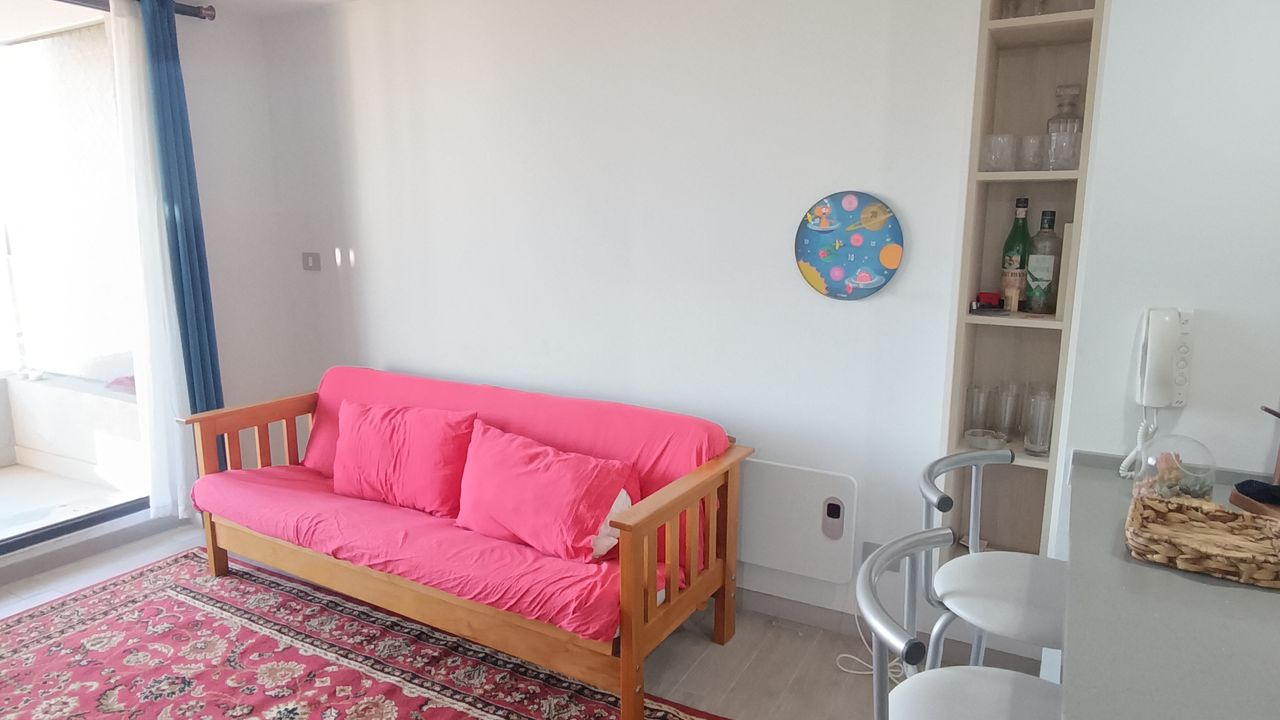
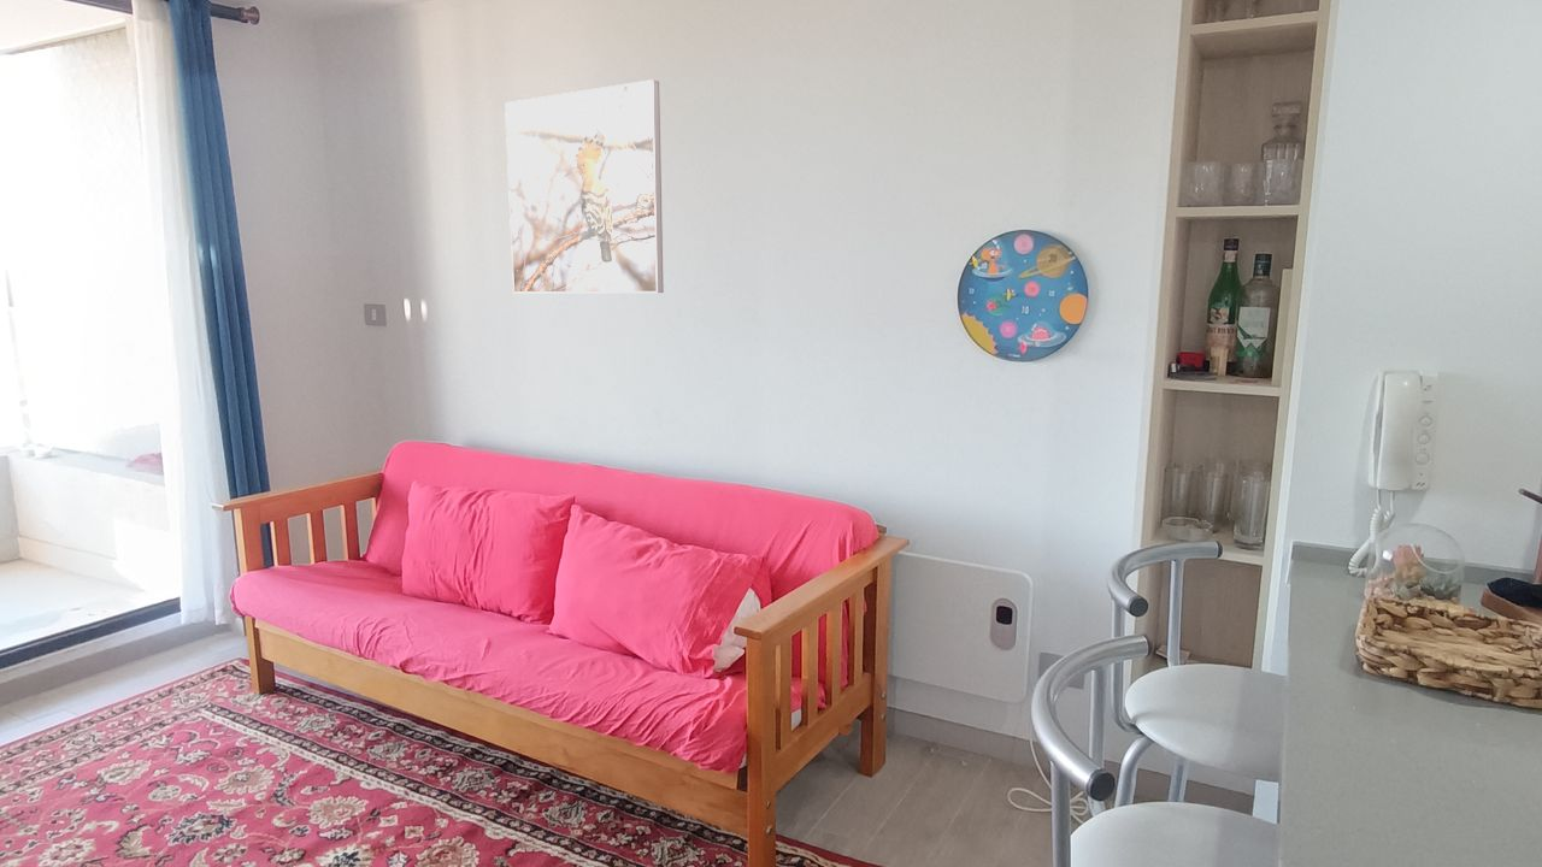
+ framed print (581, 194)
